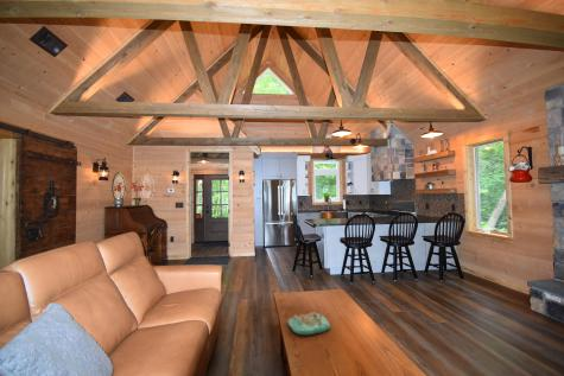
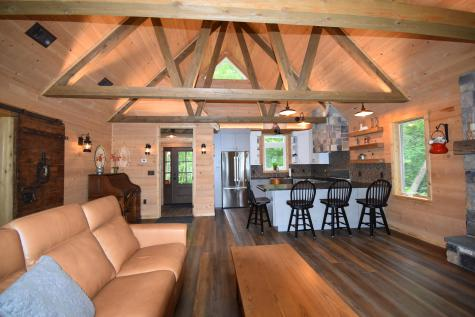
- decorative tray (309, 316)
